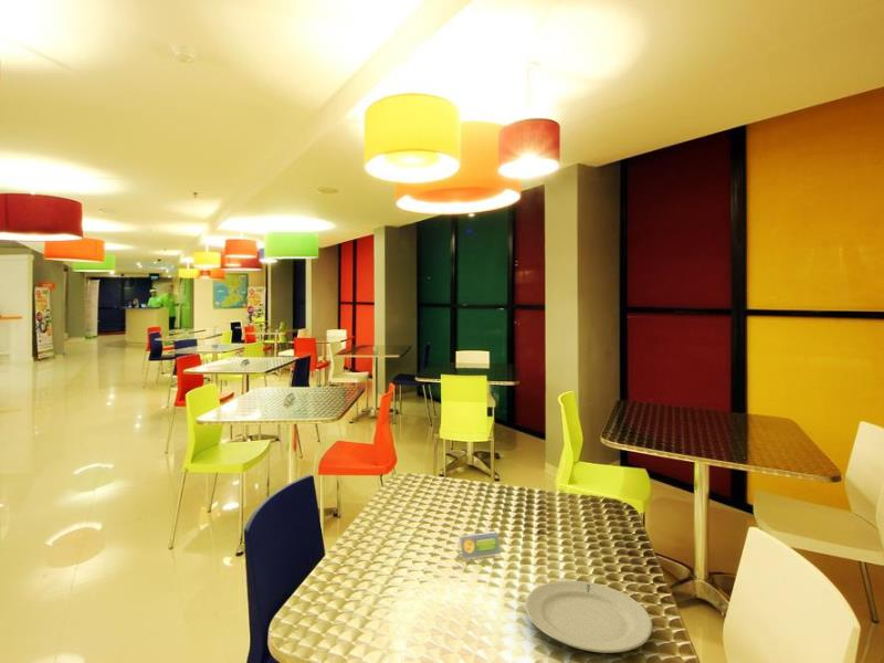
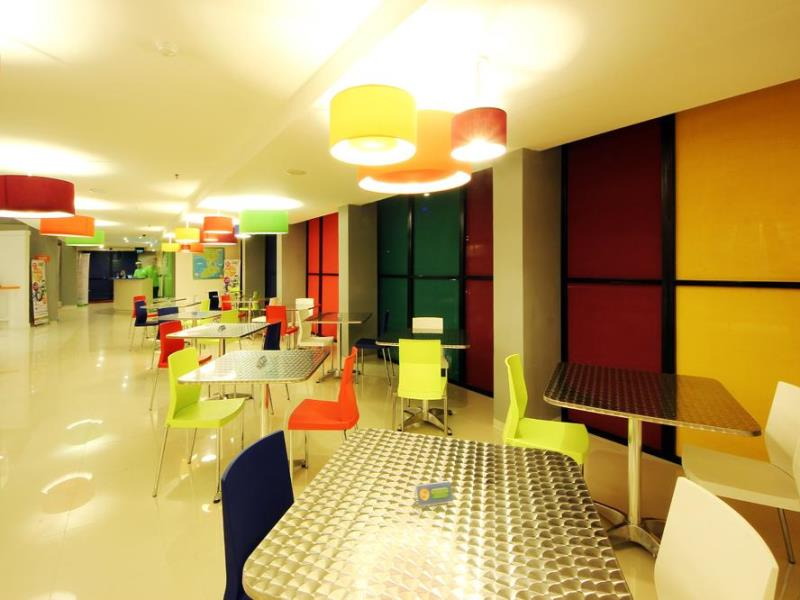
- chinaware (586, 615)
